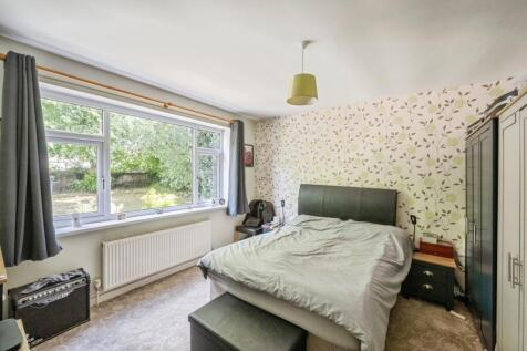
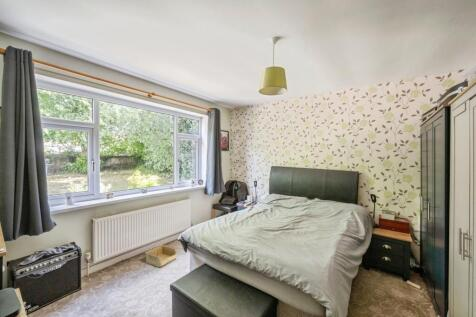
+ storage bin (161, 255)
